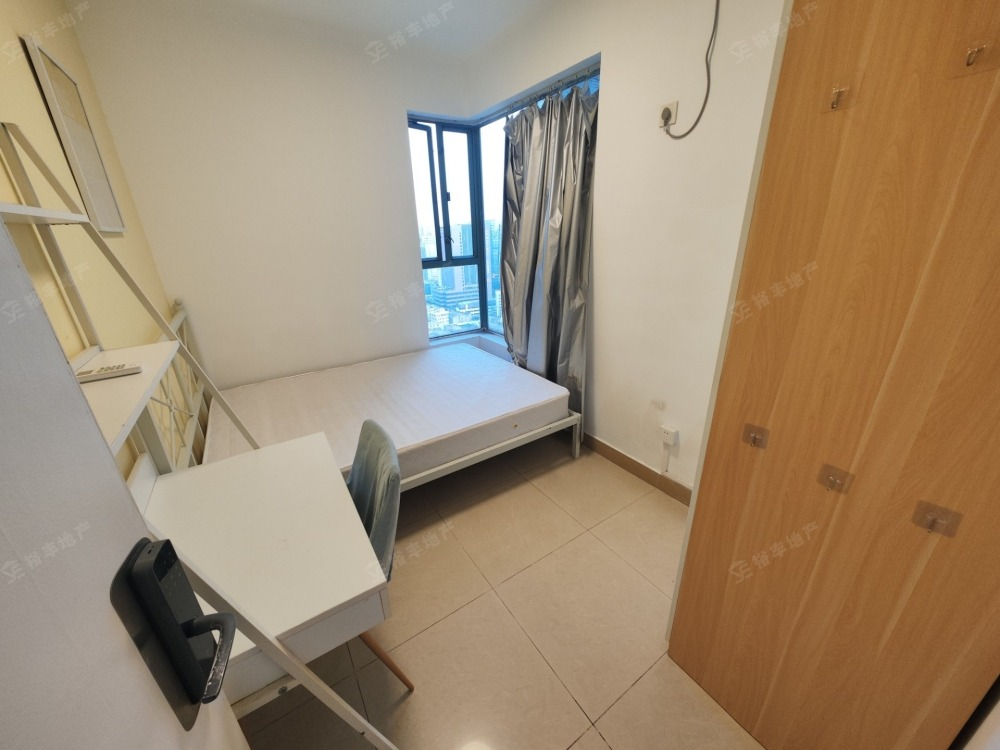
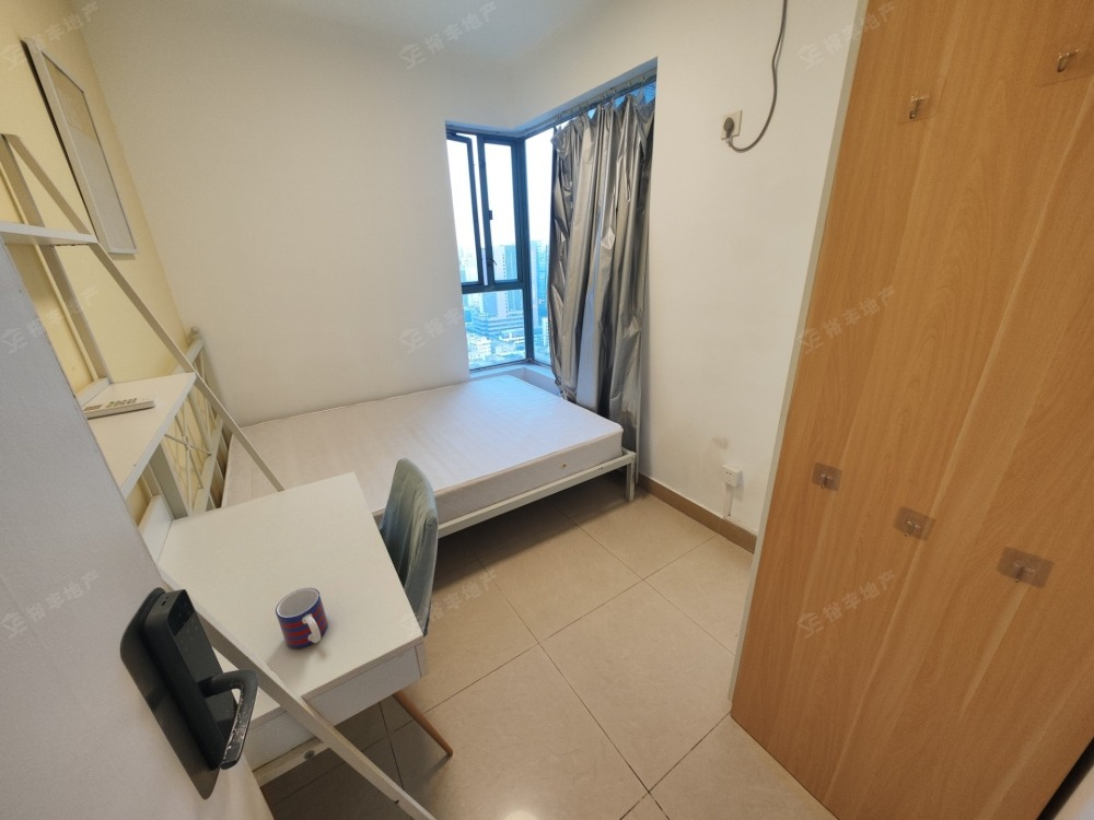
+ mug (306, 622)
